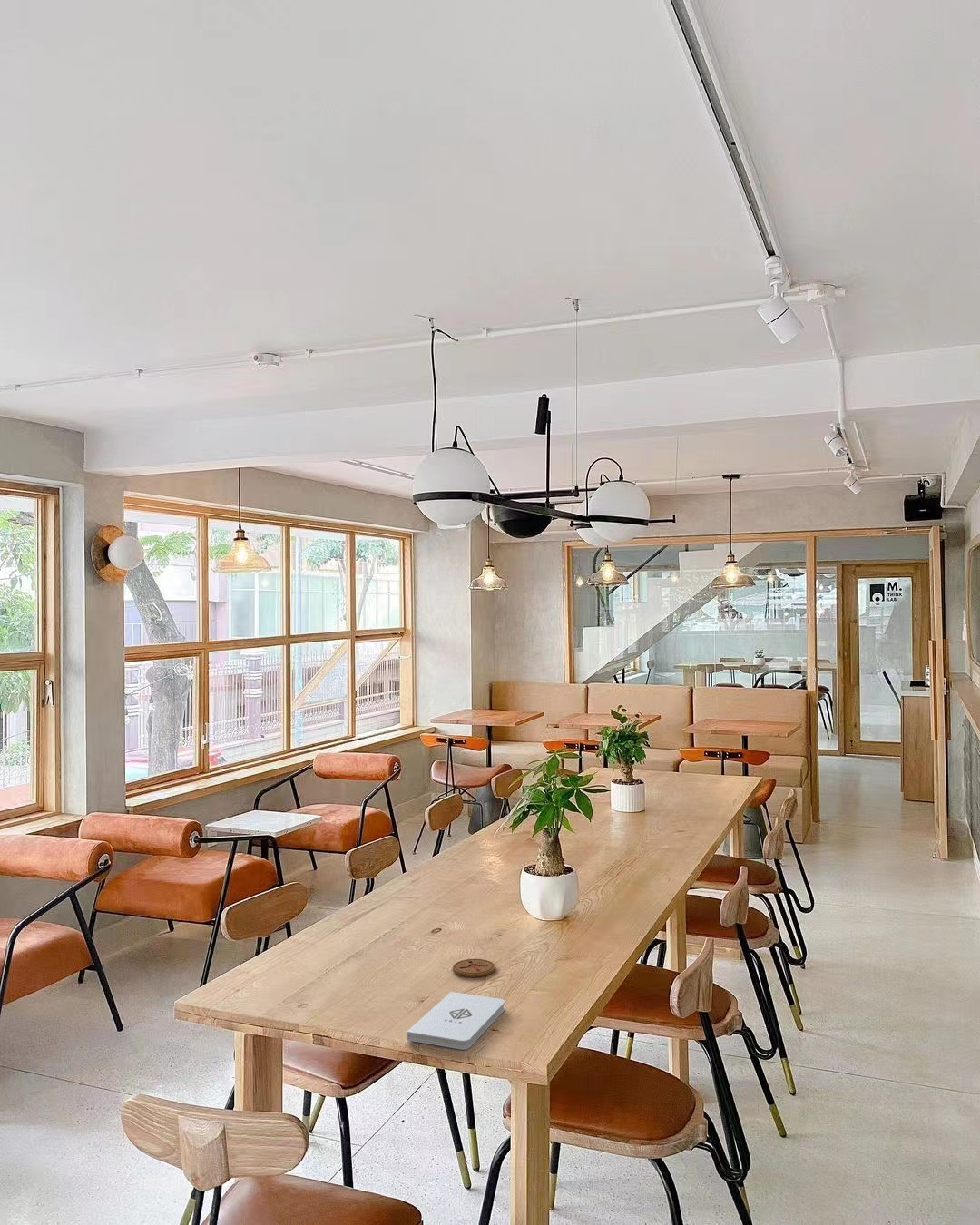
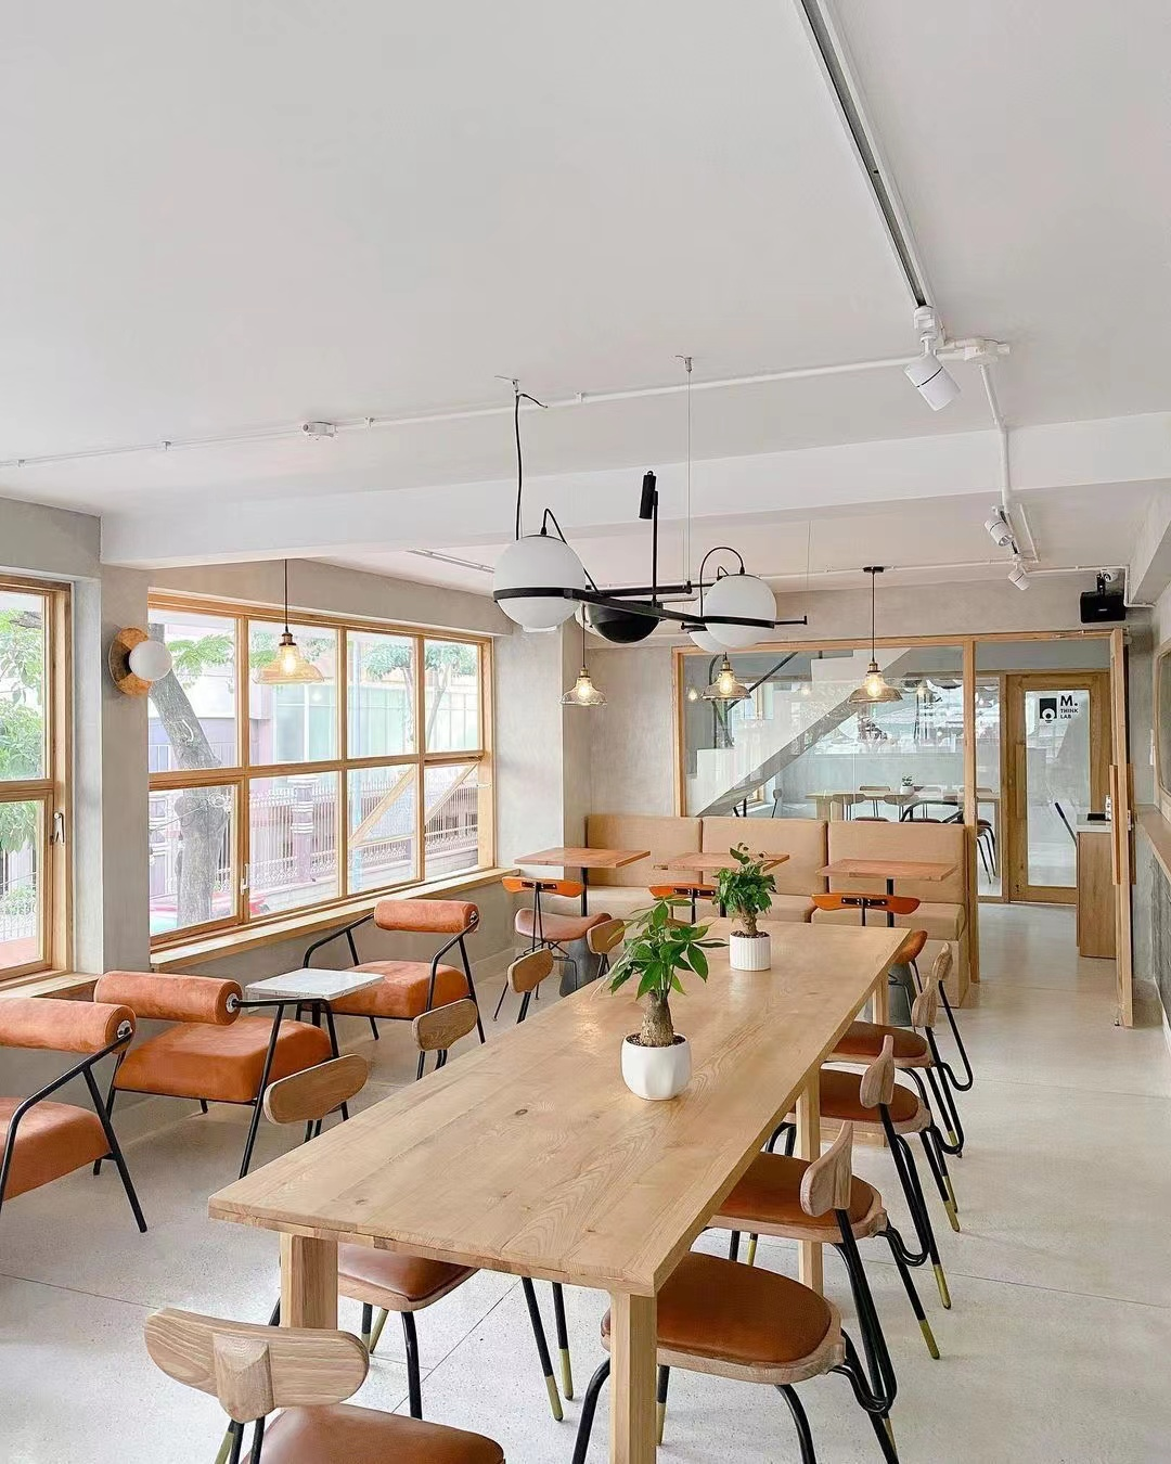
- notepad (458, 1019)
- coaster (474, 967)
